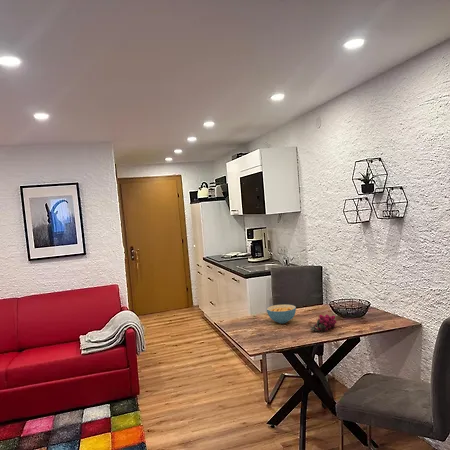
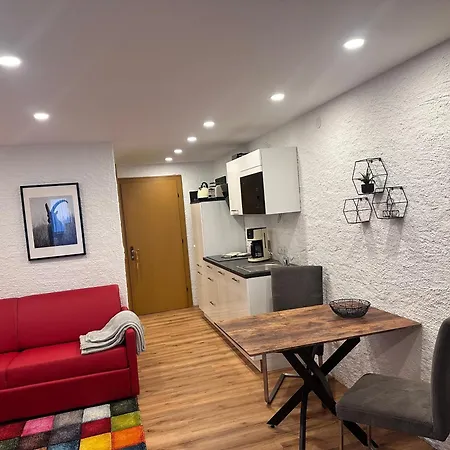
- cereal bowl (281, 315)
- grapes (323, 322)
